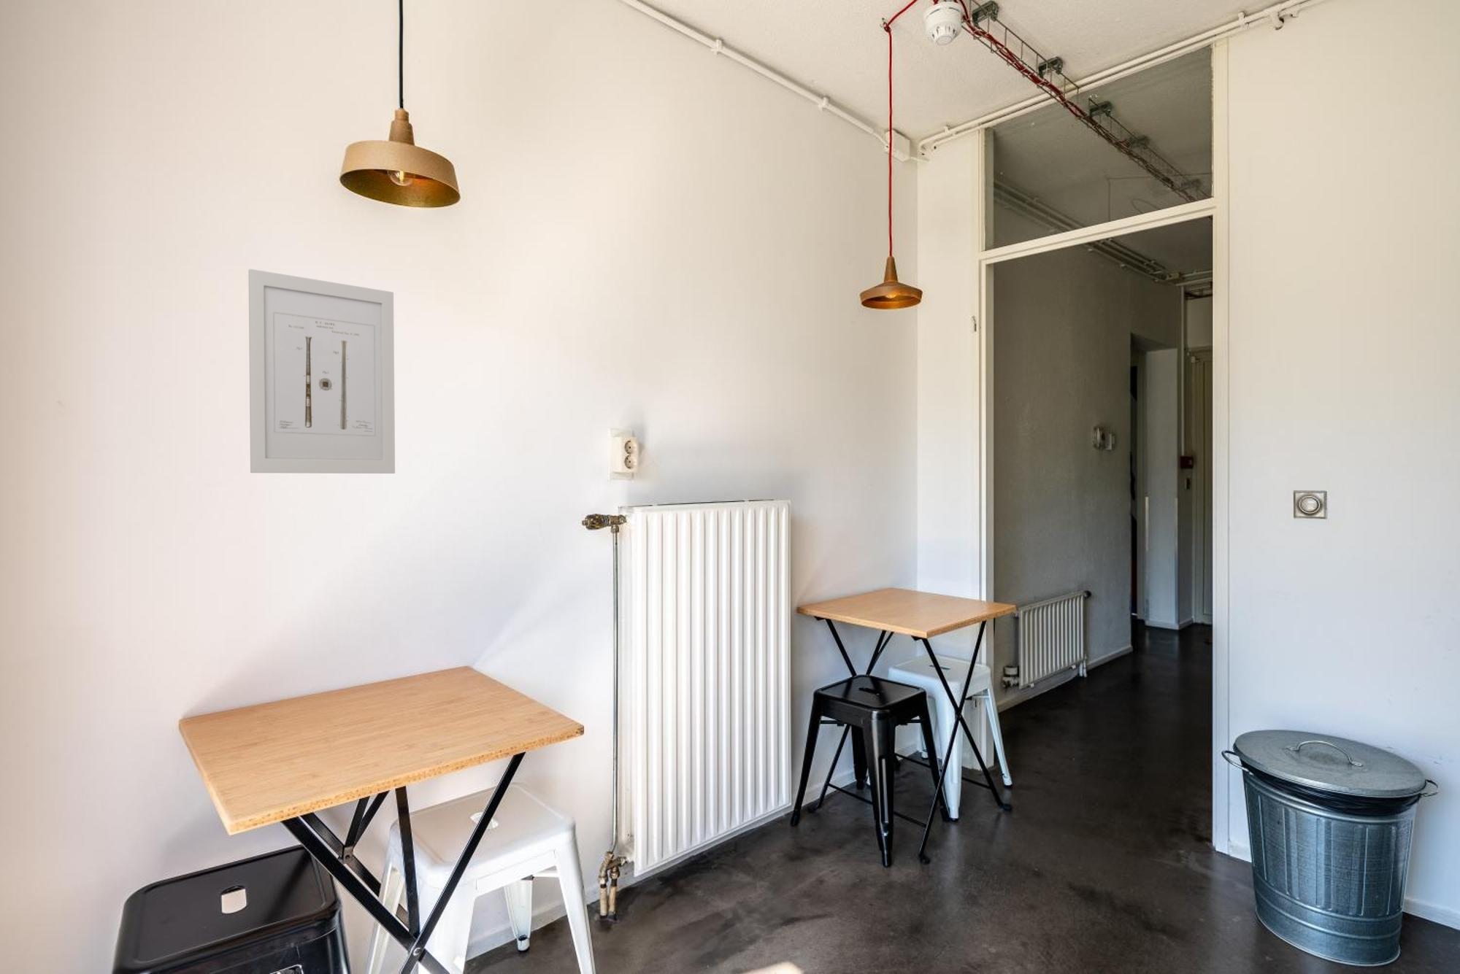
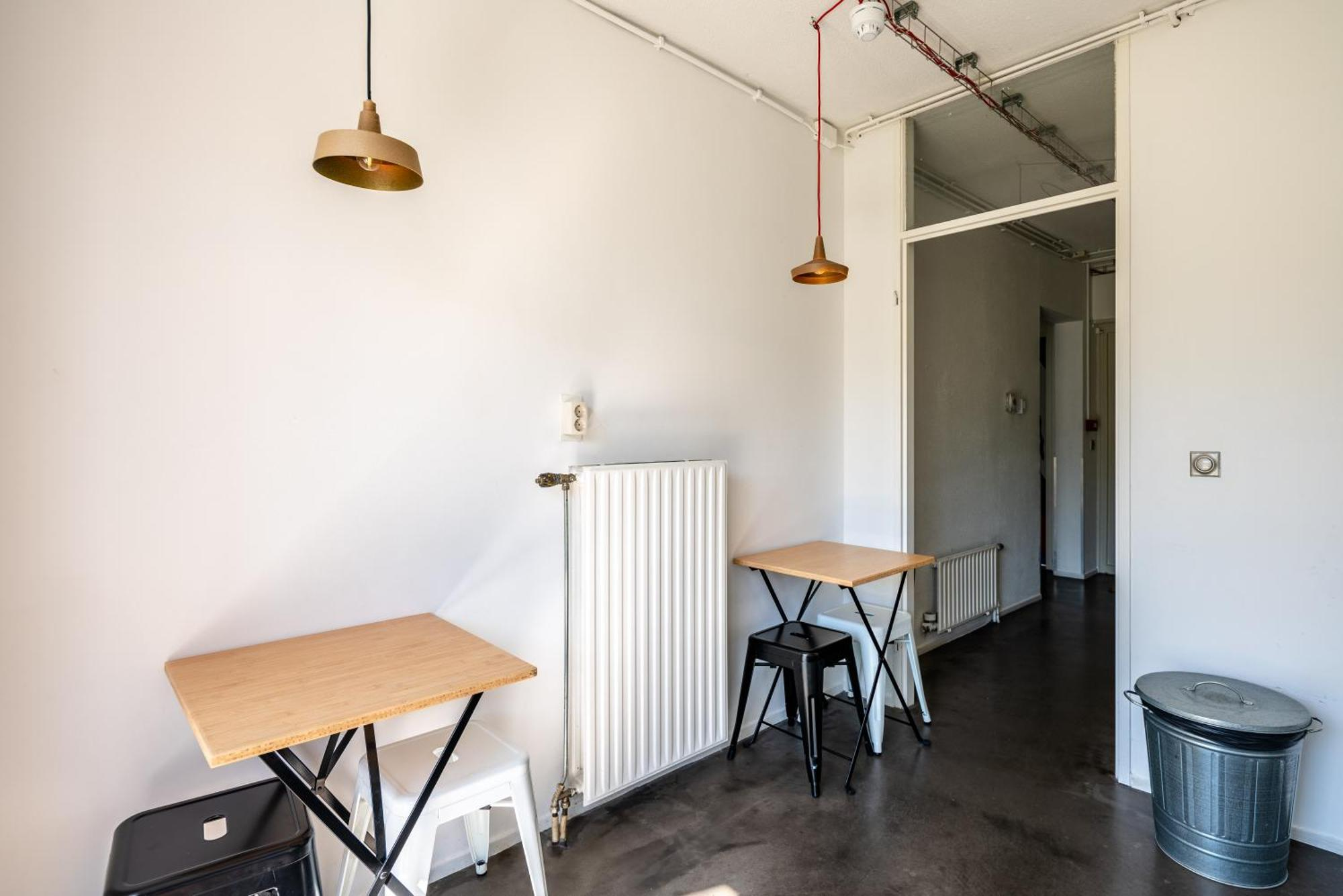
- wall art (325, 377)
